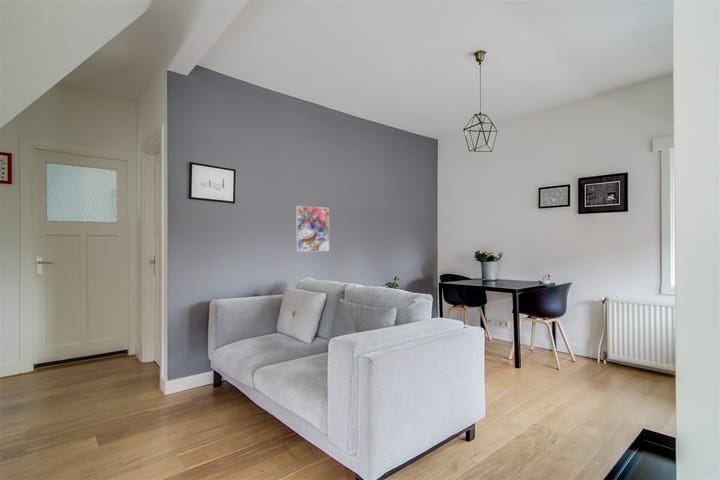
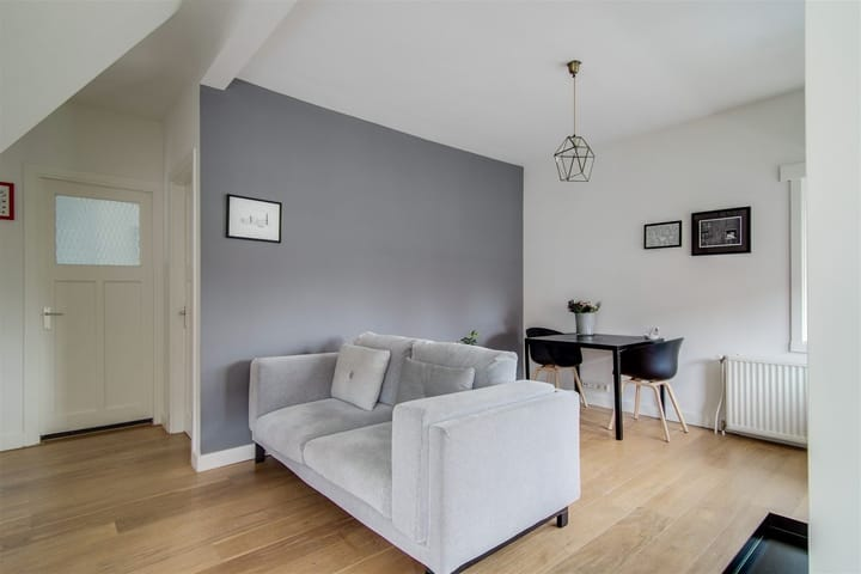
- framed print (312, 229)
